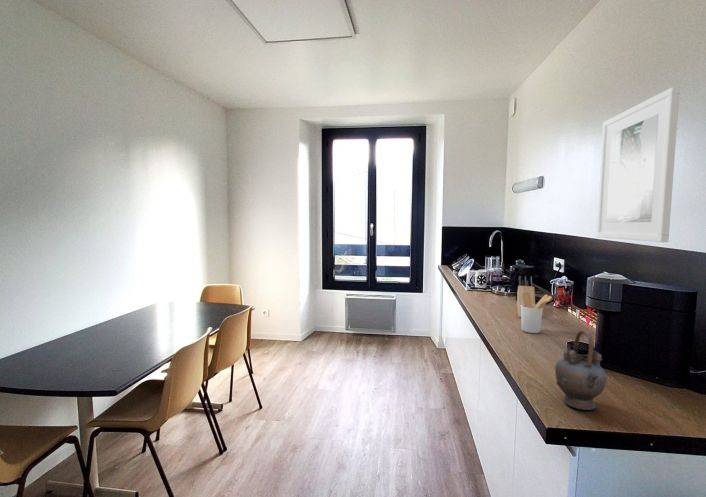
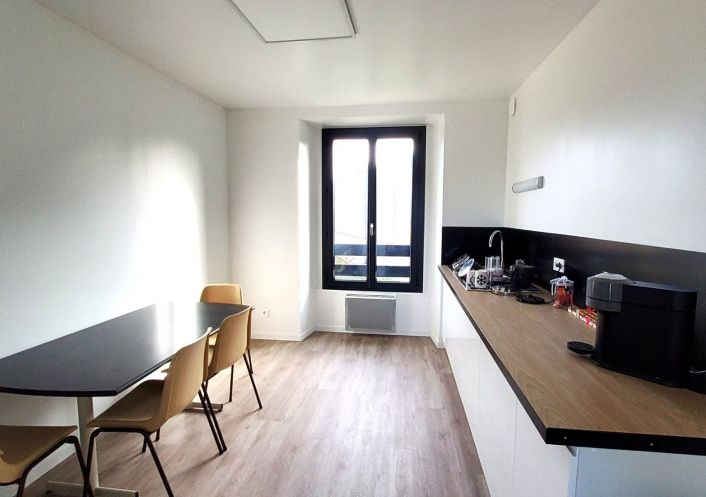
- knife block (524, 292)
- utensil holder (536, 312)
- teapot (582, 369)
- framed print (631, 174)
